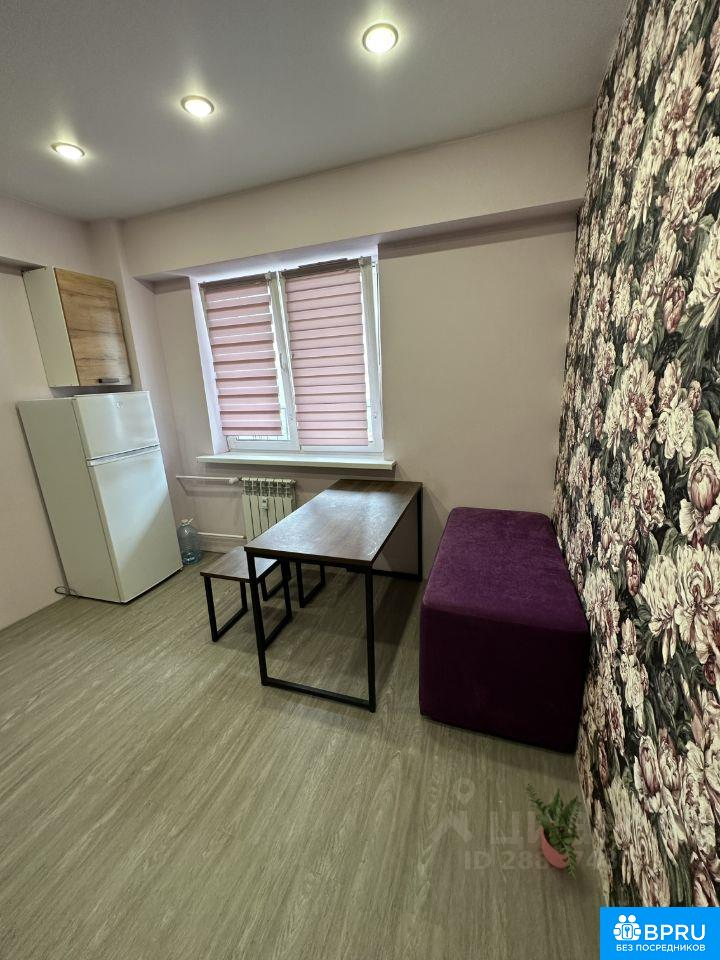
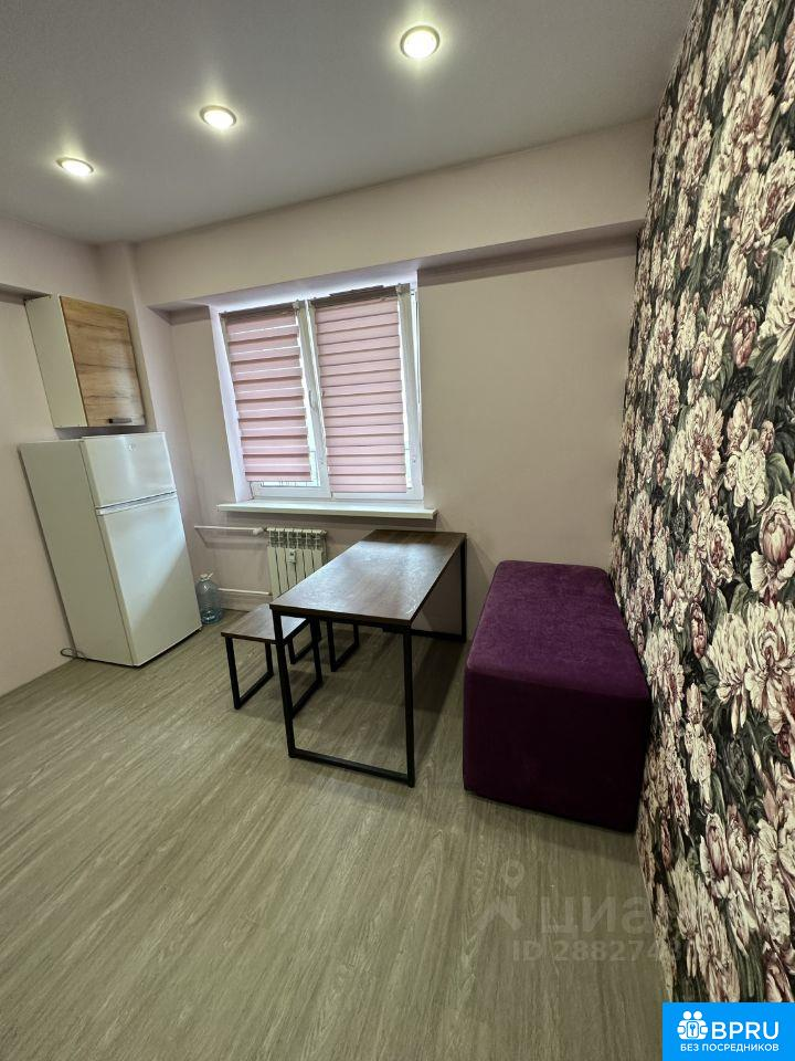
- potted plant (552, 836)
